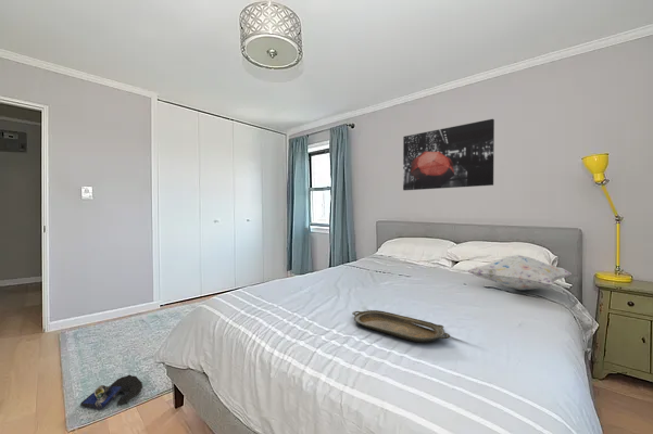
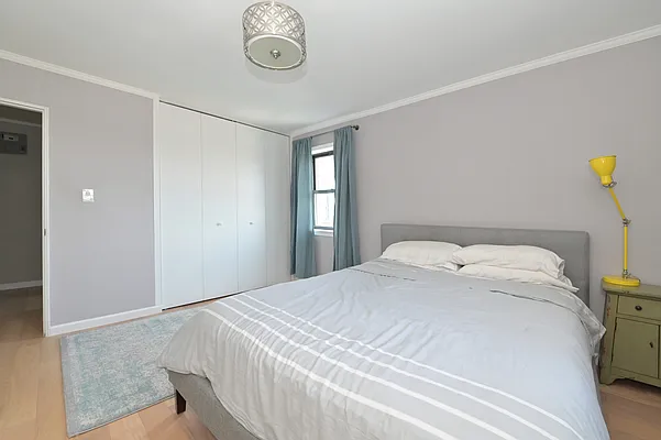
- shoe (120, 386)
- decorative pillow (519, 272)
- wall art (443, 158)
- serving tray (395, 326)
